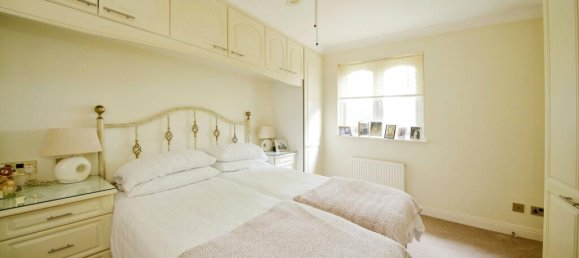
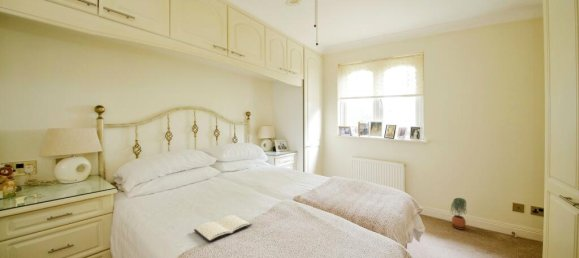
+ book (223, 226)
+ potted plant (458, 212)
